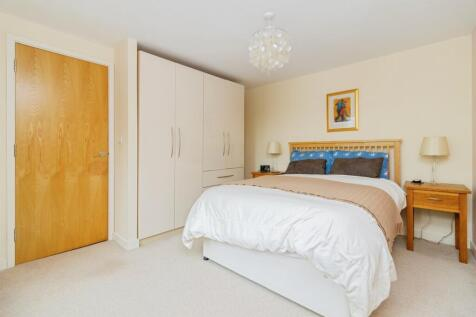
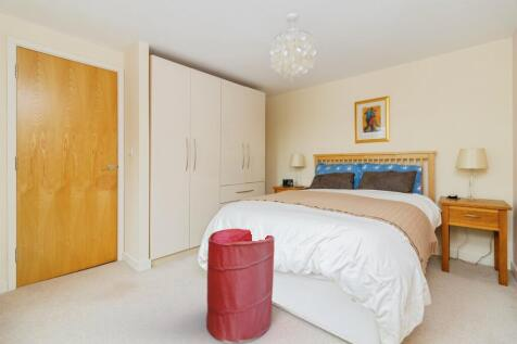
+ laundry hamper (241, 276)
